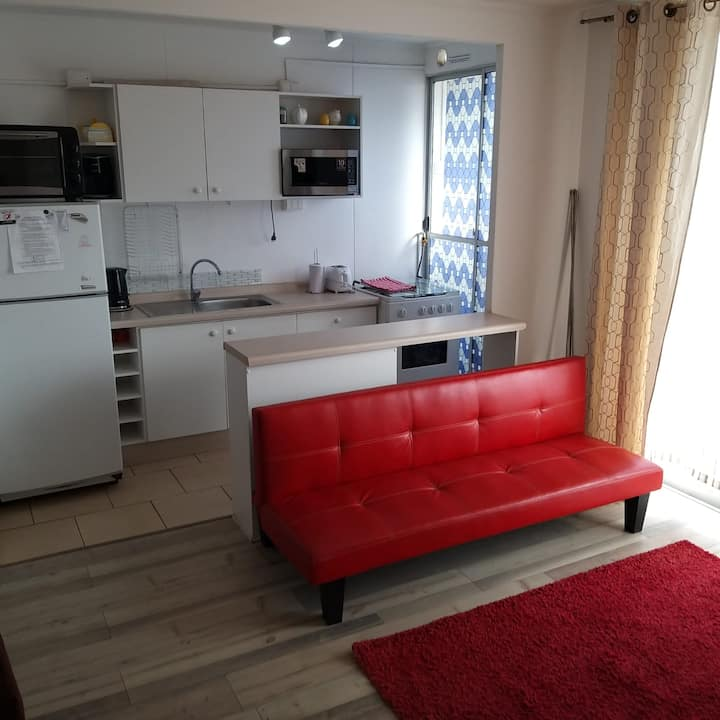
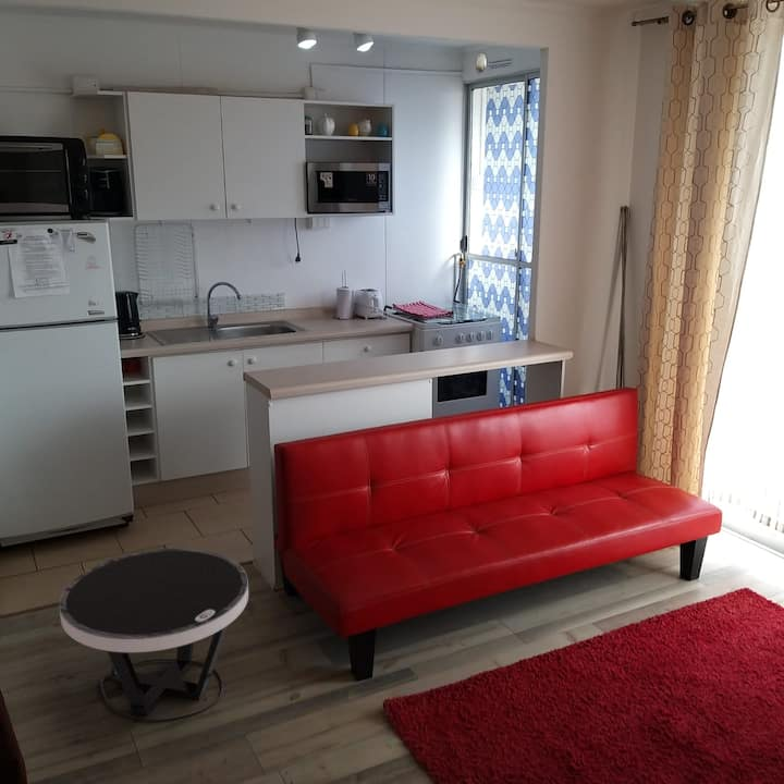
+ side table (159, 638)
